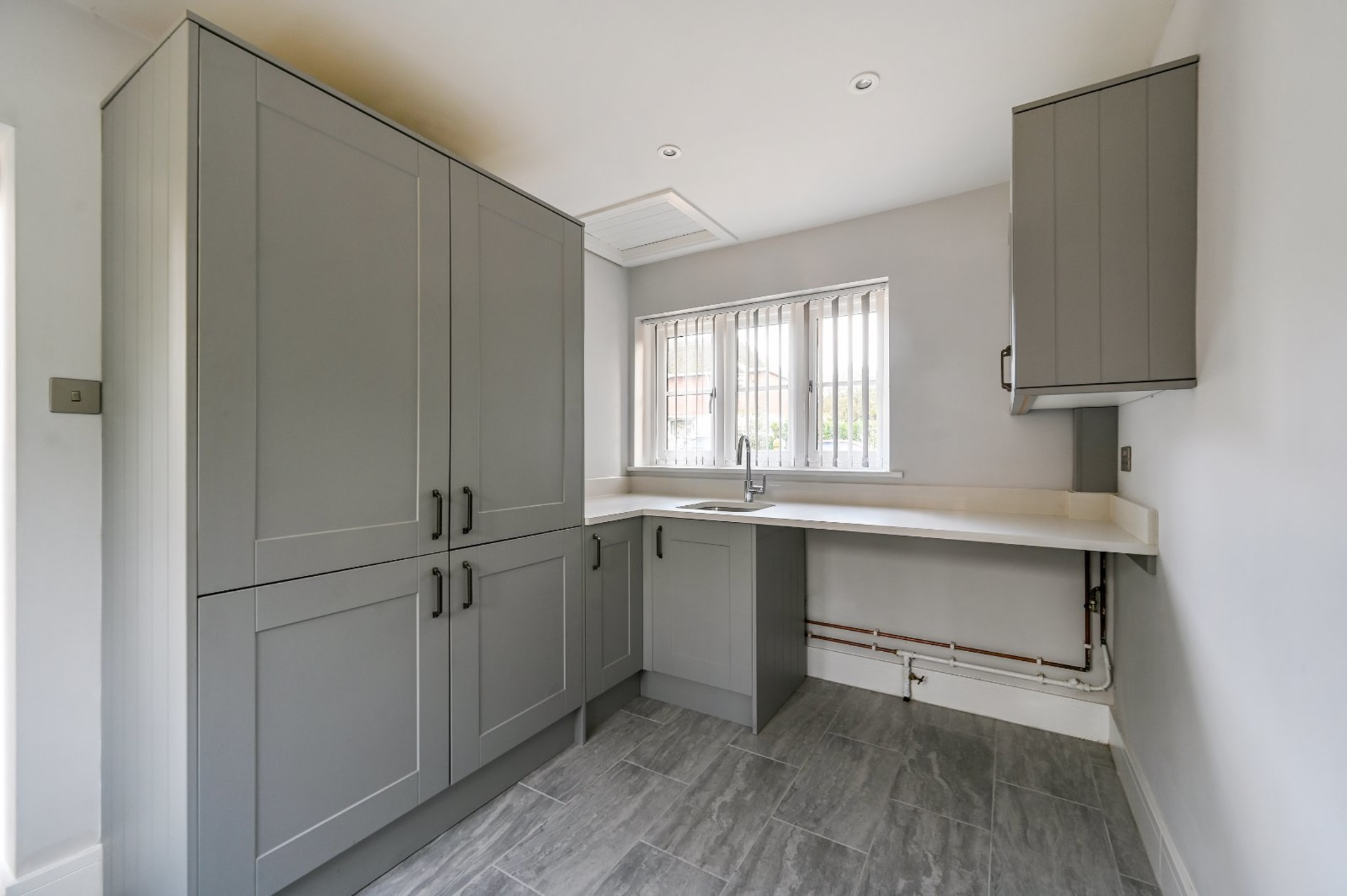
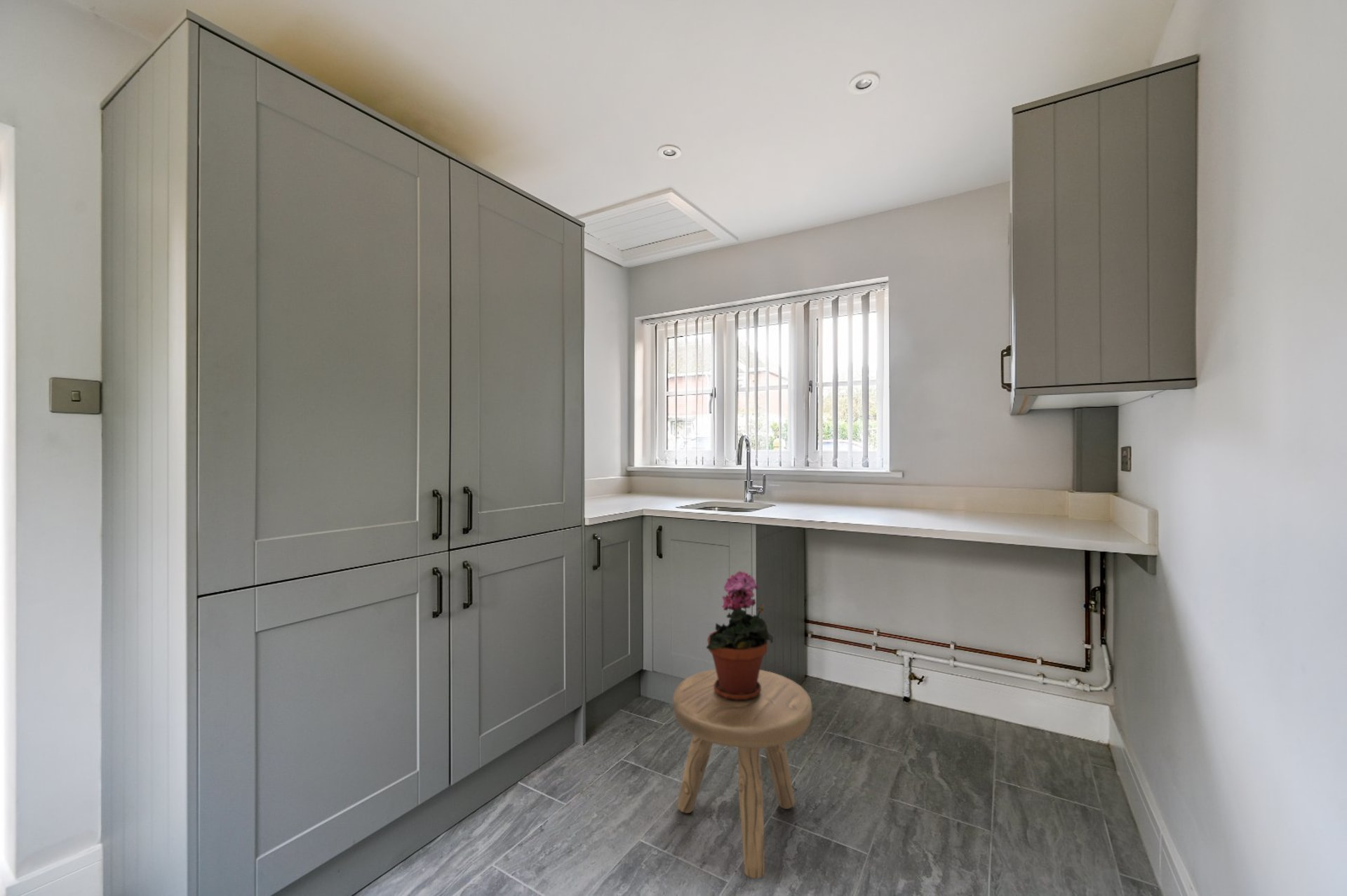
+ potted plant (739, 630)
+ stool (740, 760)
